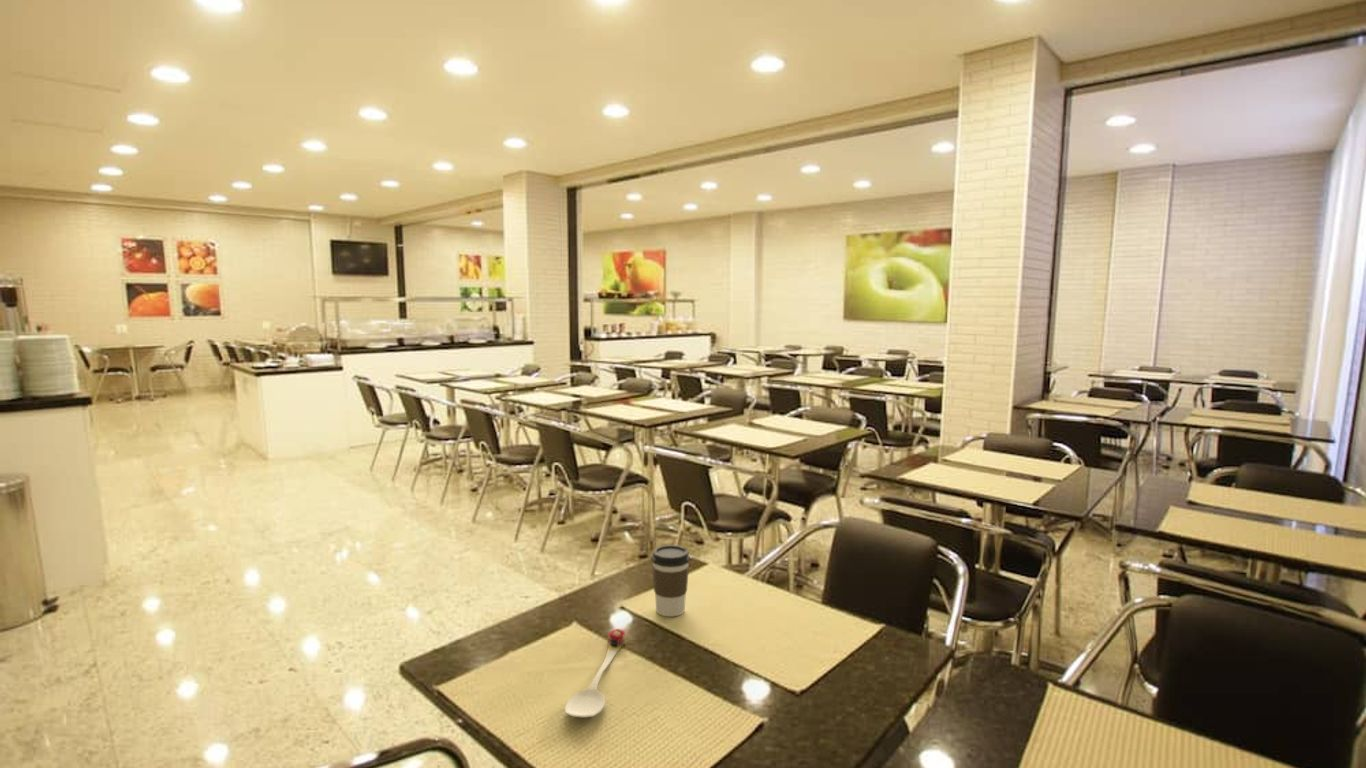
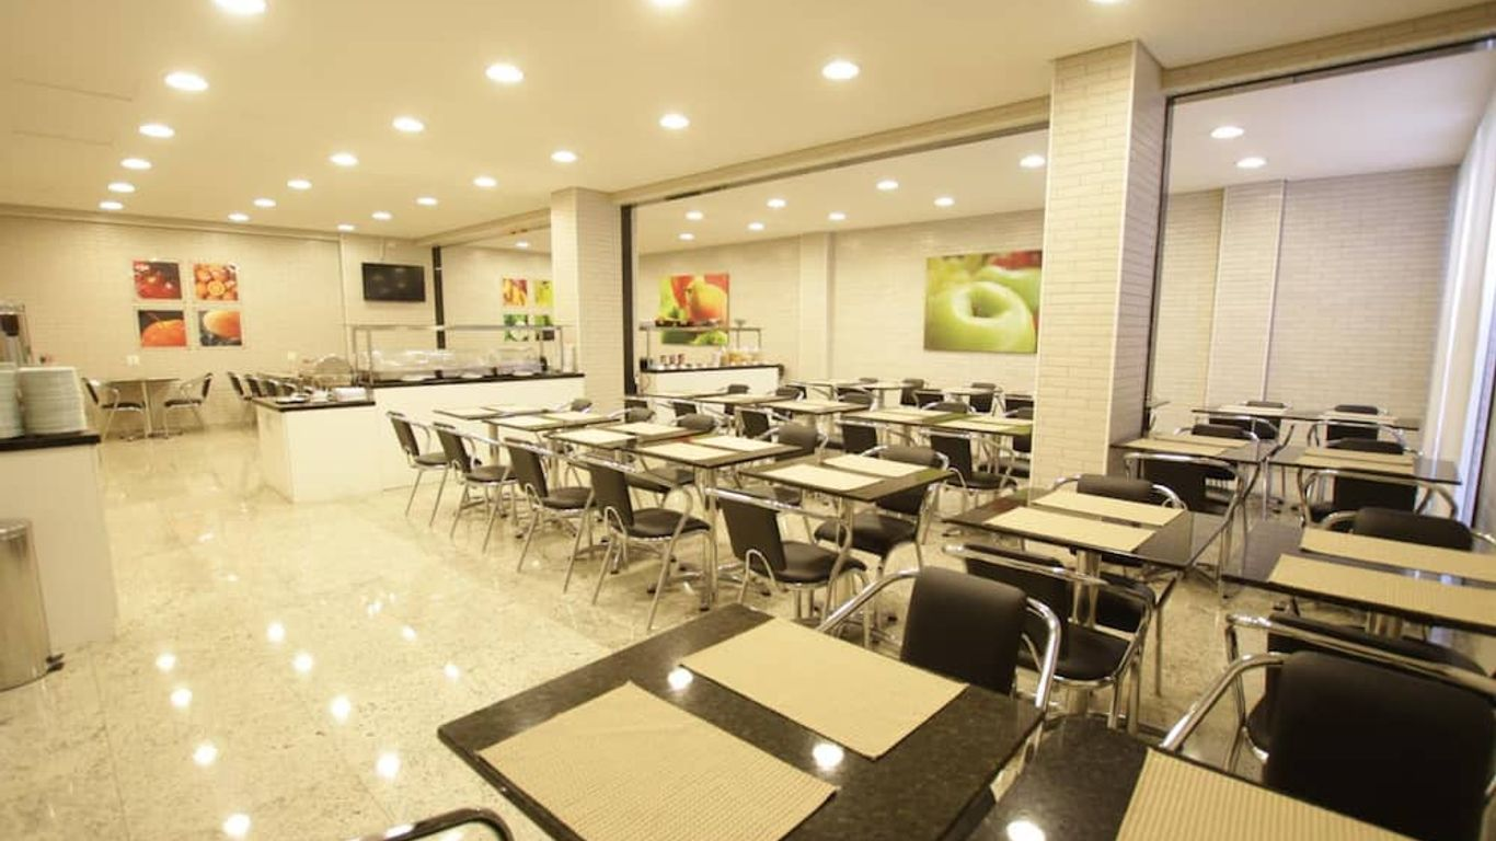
- spoon (600, 670)
- coffee cup (670, 580)
